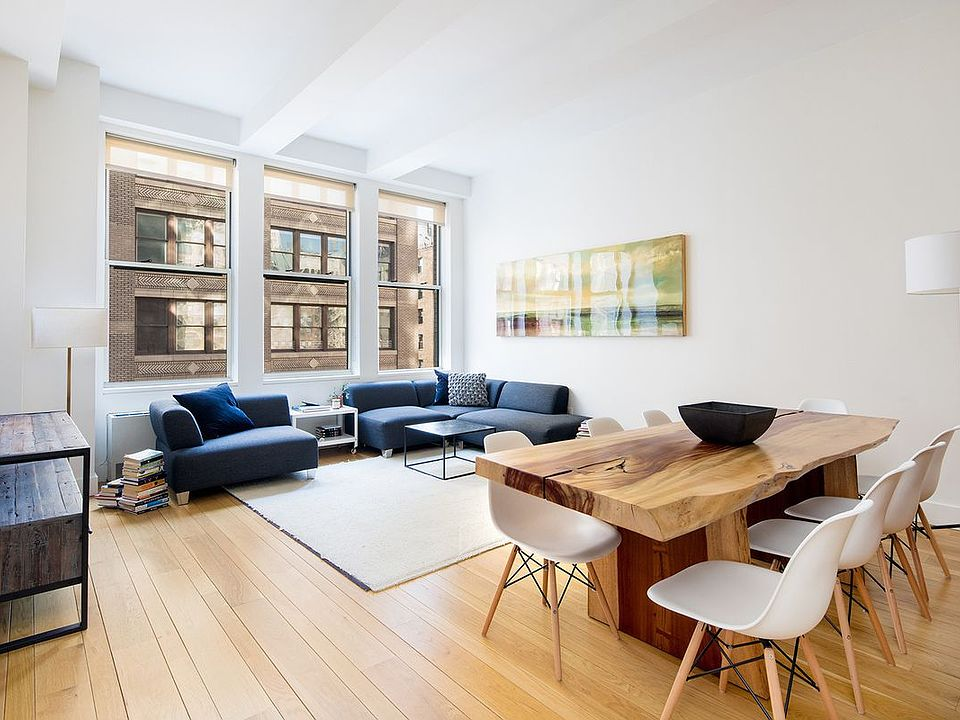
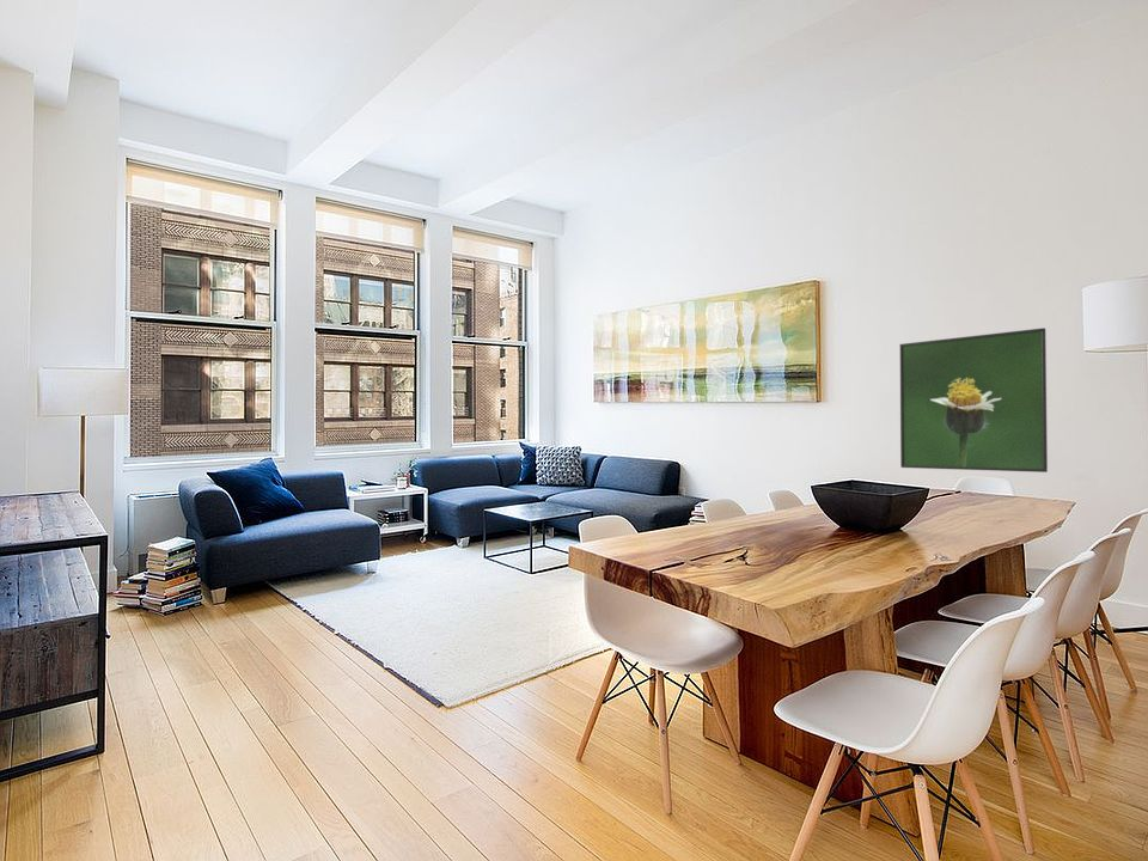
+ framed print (967, 403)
